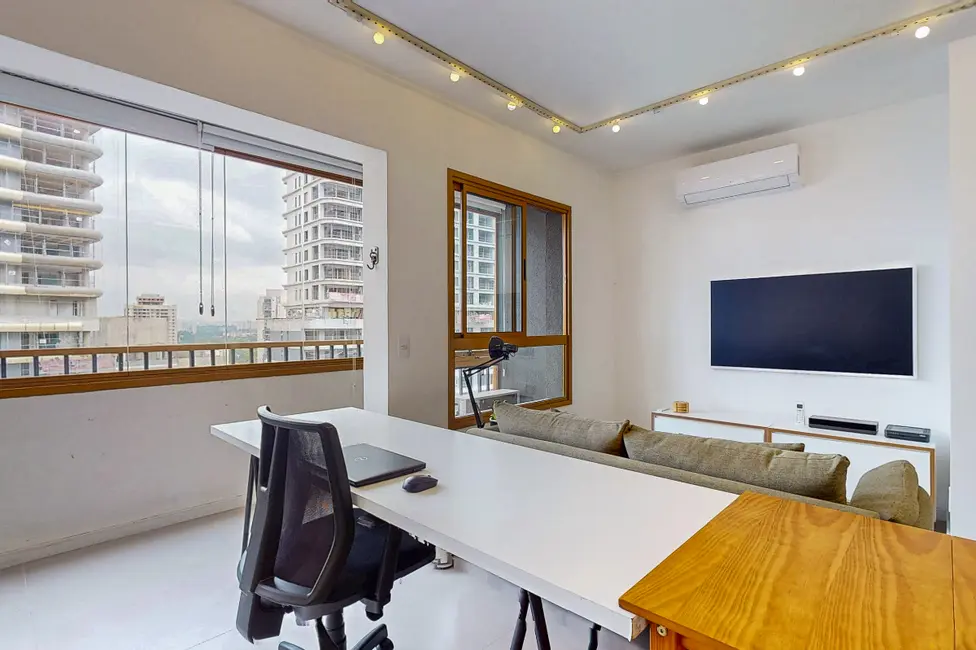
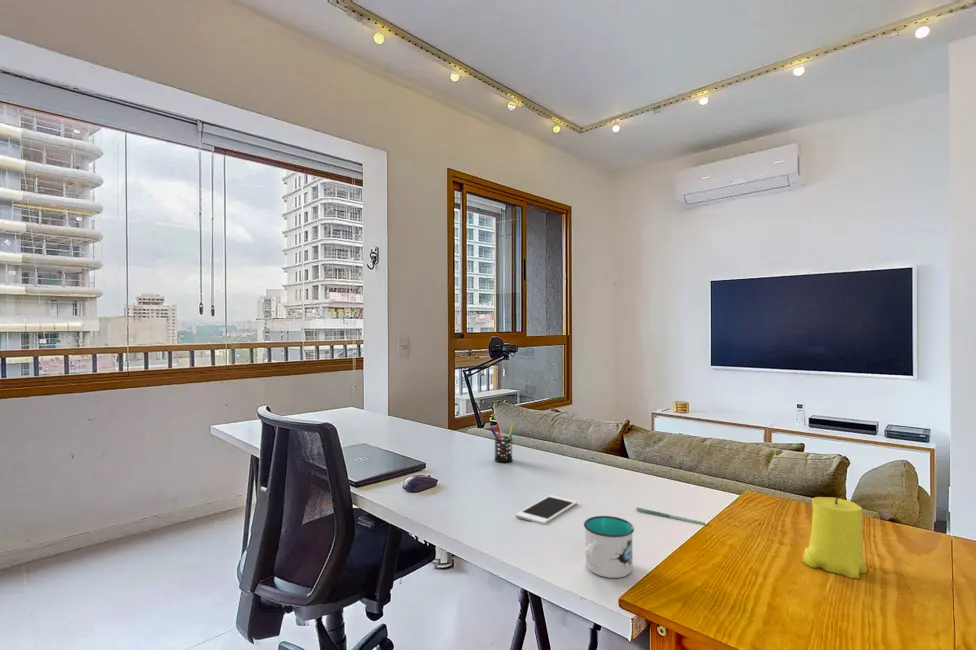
+ mug (605, 548)
+ cell phone (547, 508)
+ pen holder (504, 441)
+ candle (834, 529)
+ pen (669, 516)
